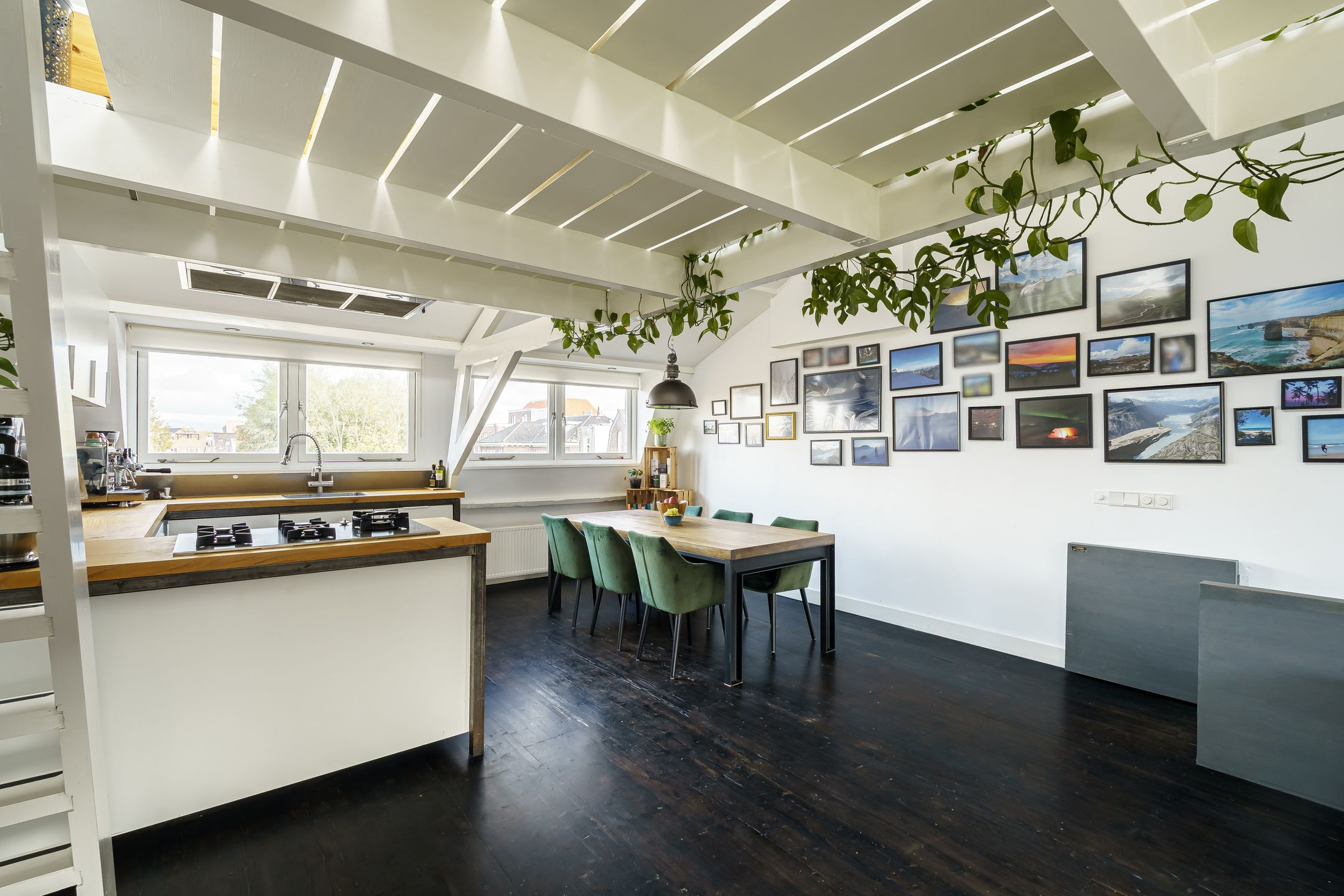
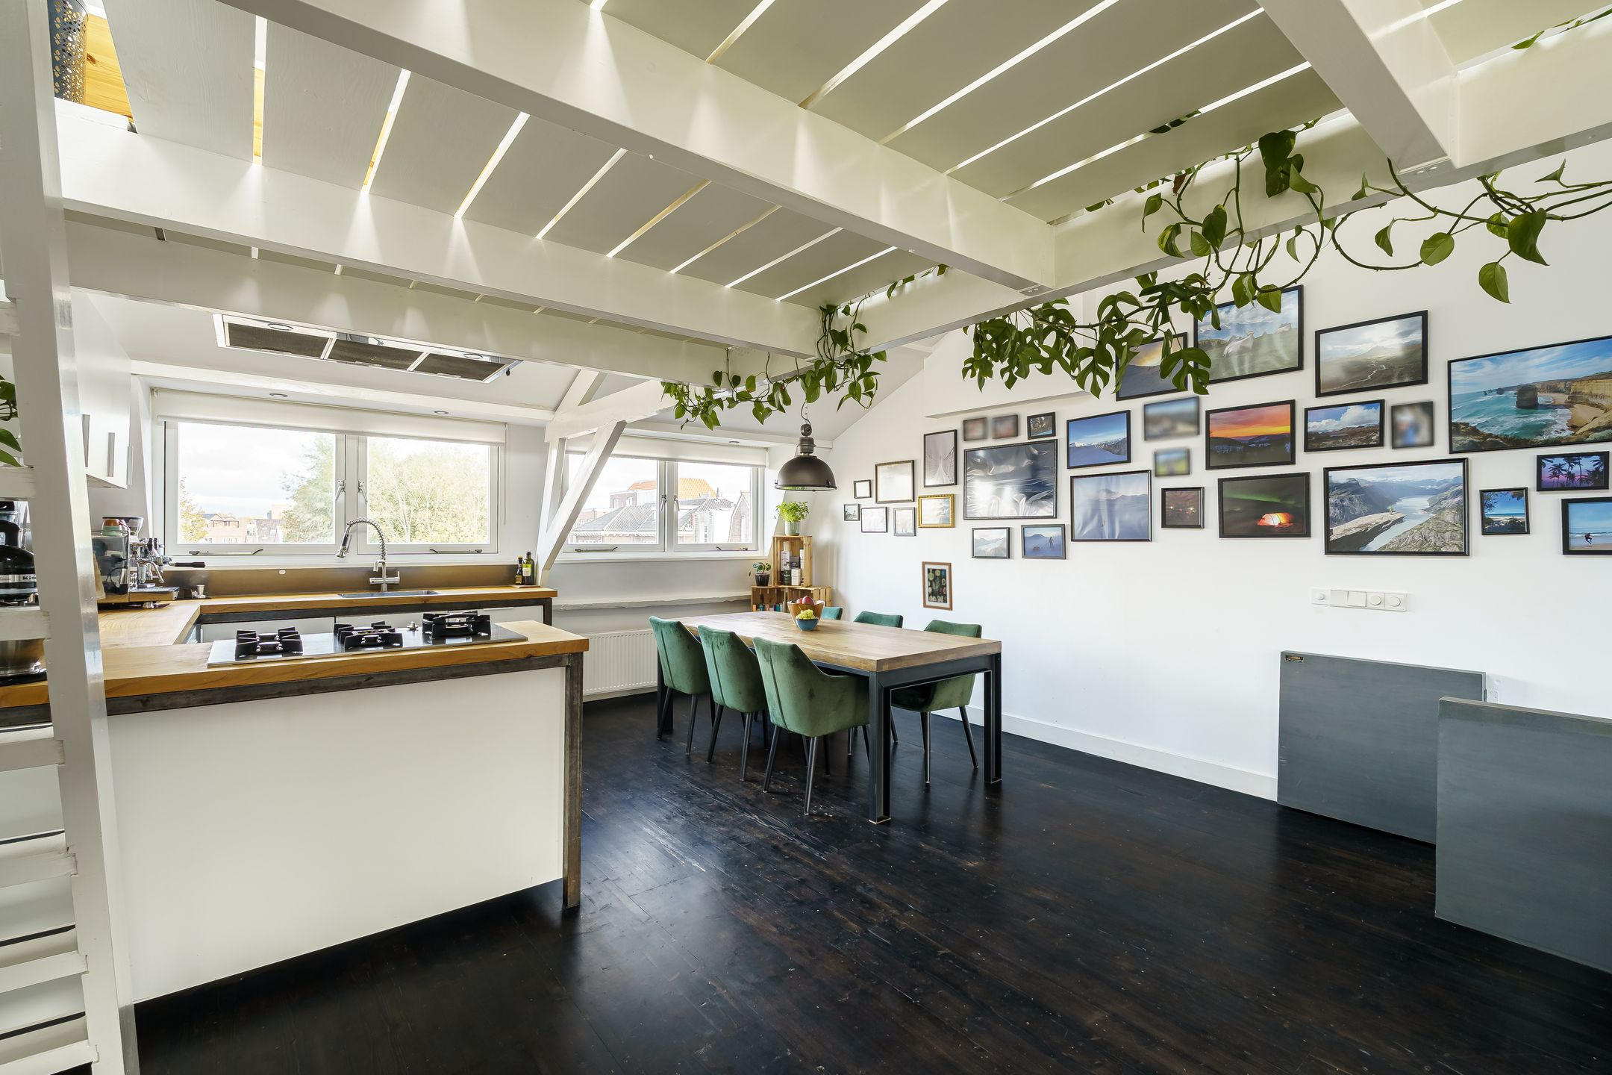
+ wall art (937, 585)
